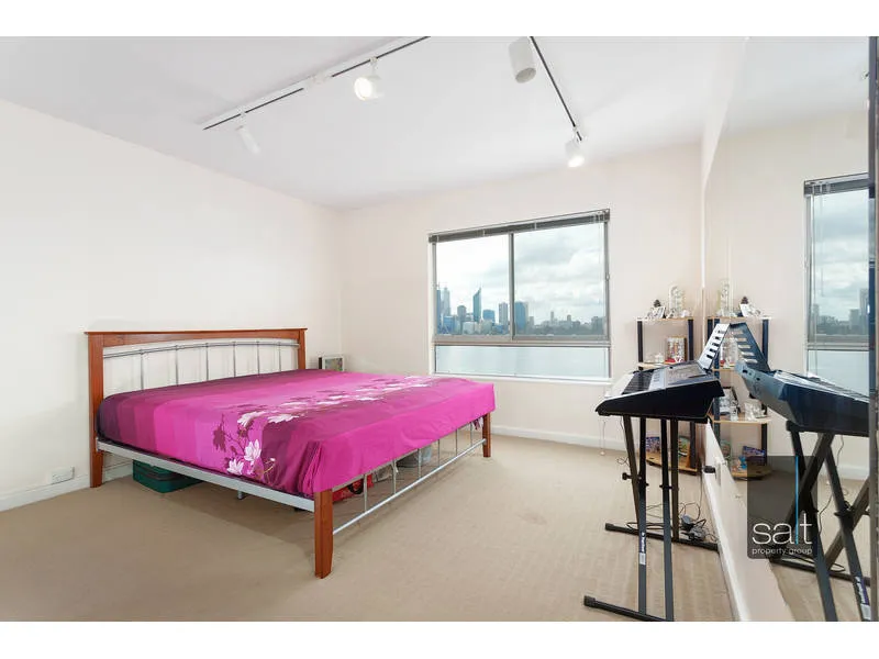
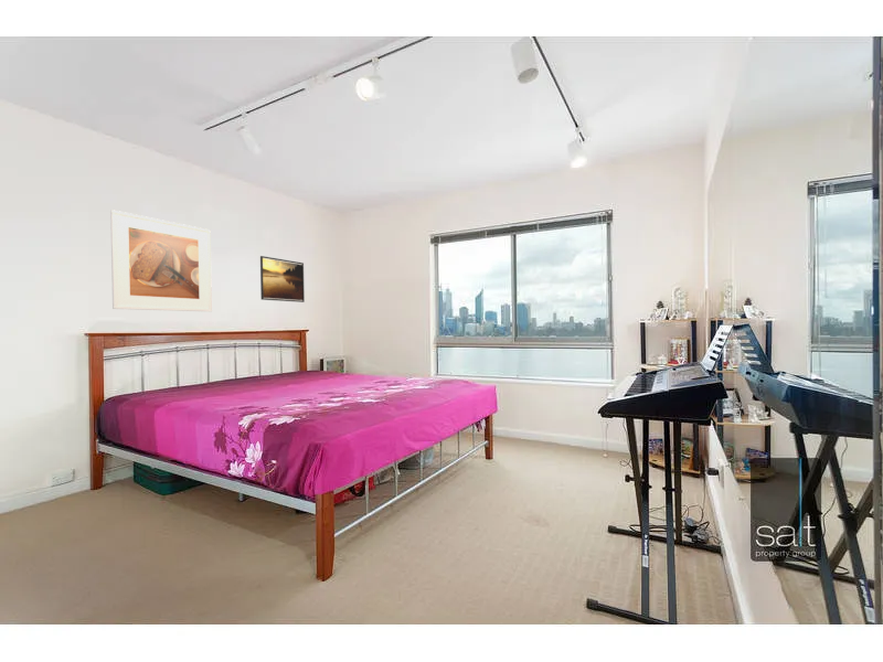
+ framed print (166, 265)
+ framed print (283, 280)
